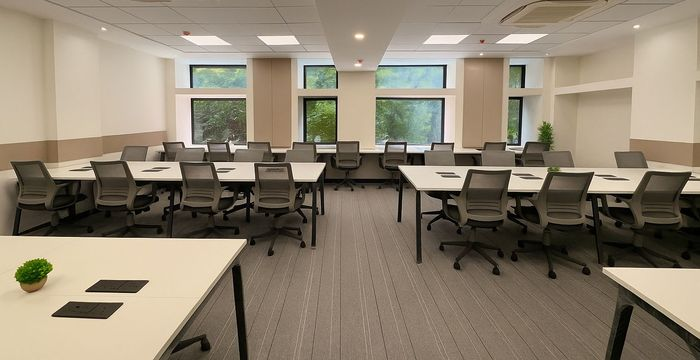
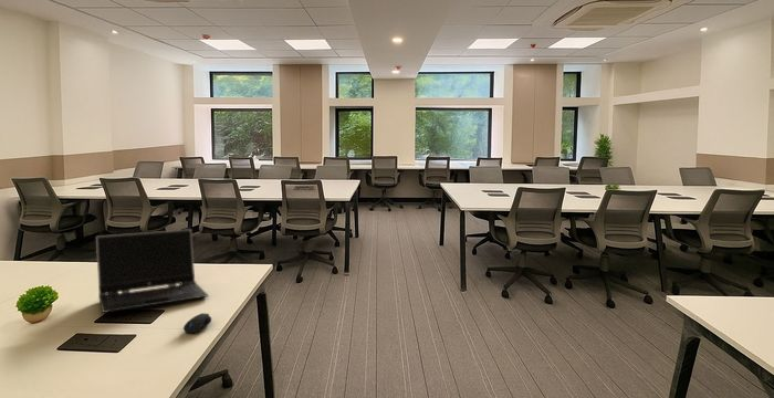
+ laptop computer (151, 268)
+ computer mouse (198, 322)
